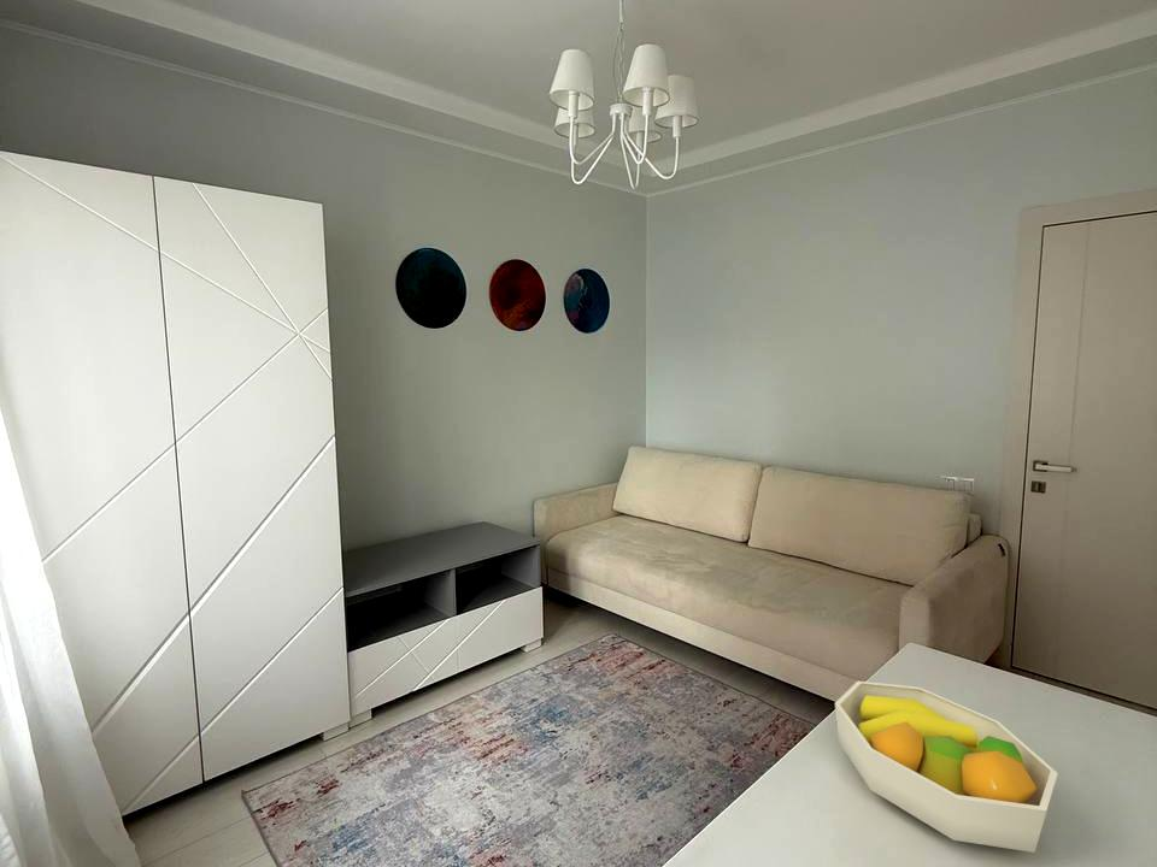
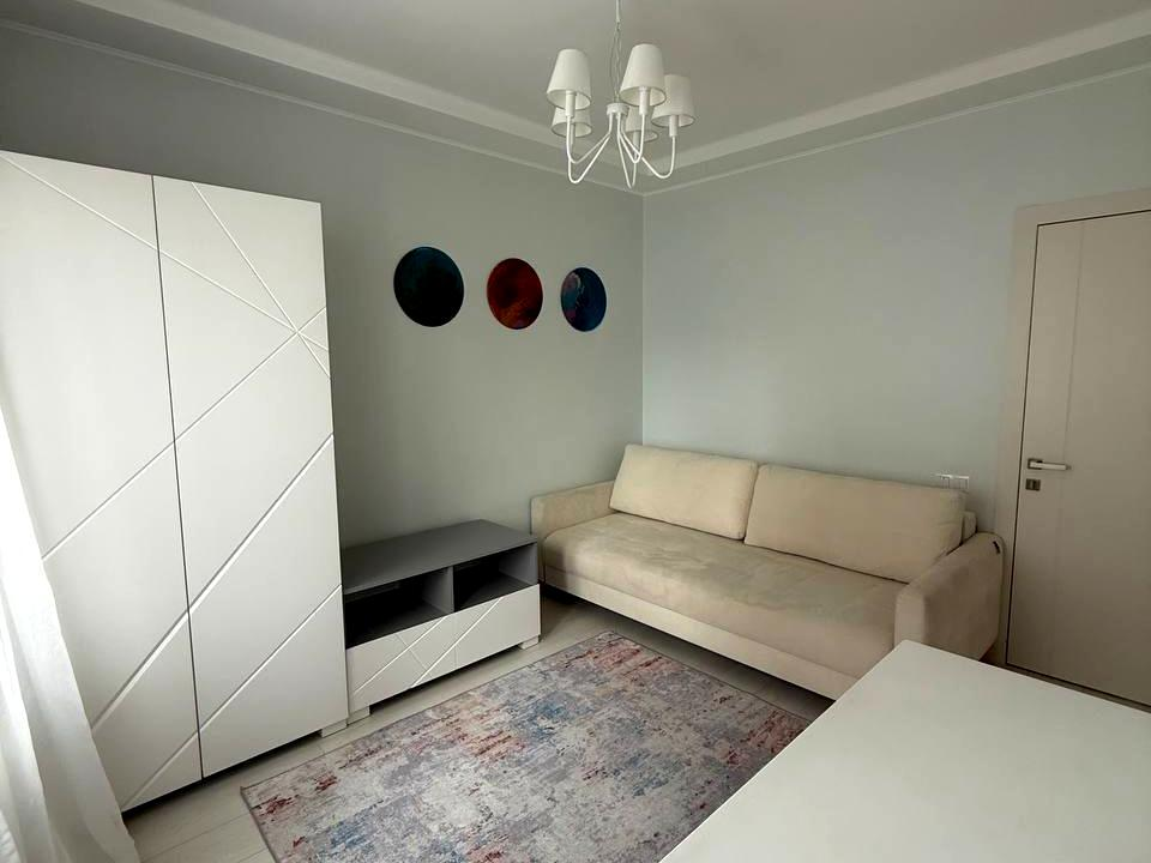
- fruit bowl (934, 749)
